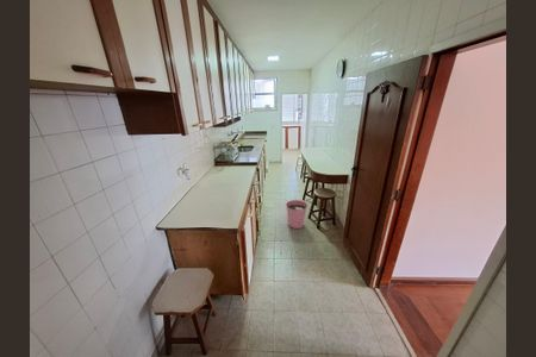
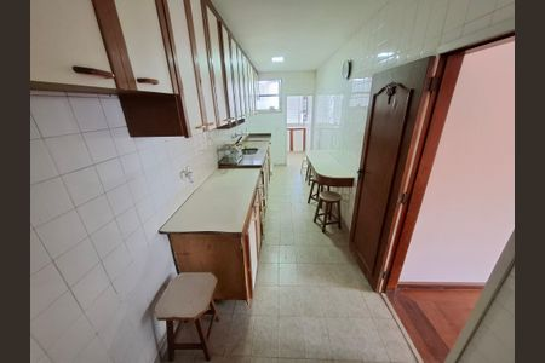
- plant pot (295, 214)
